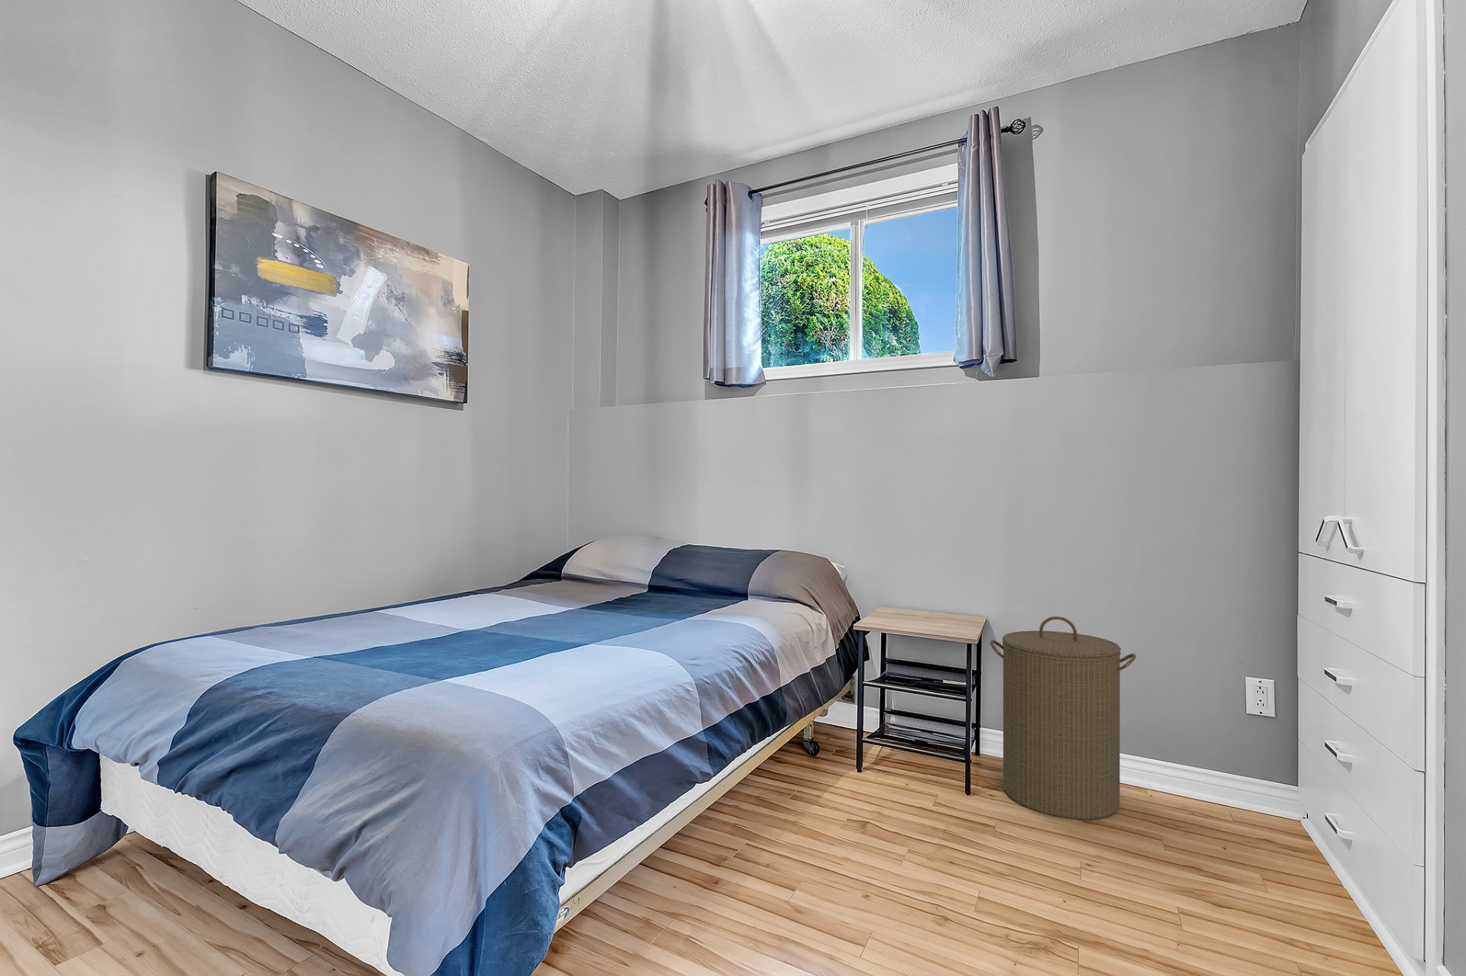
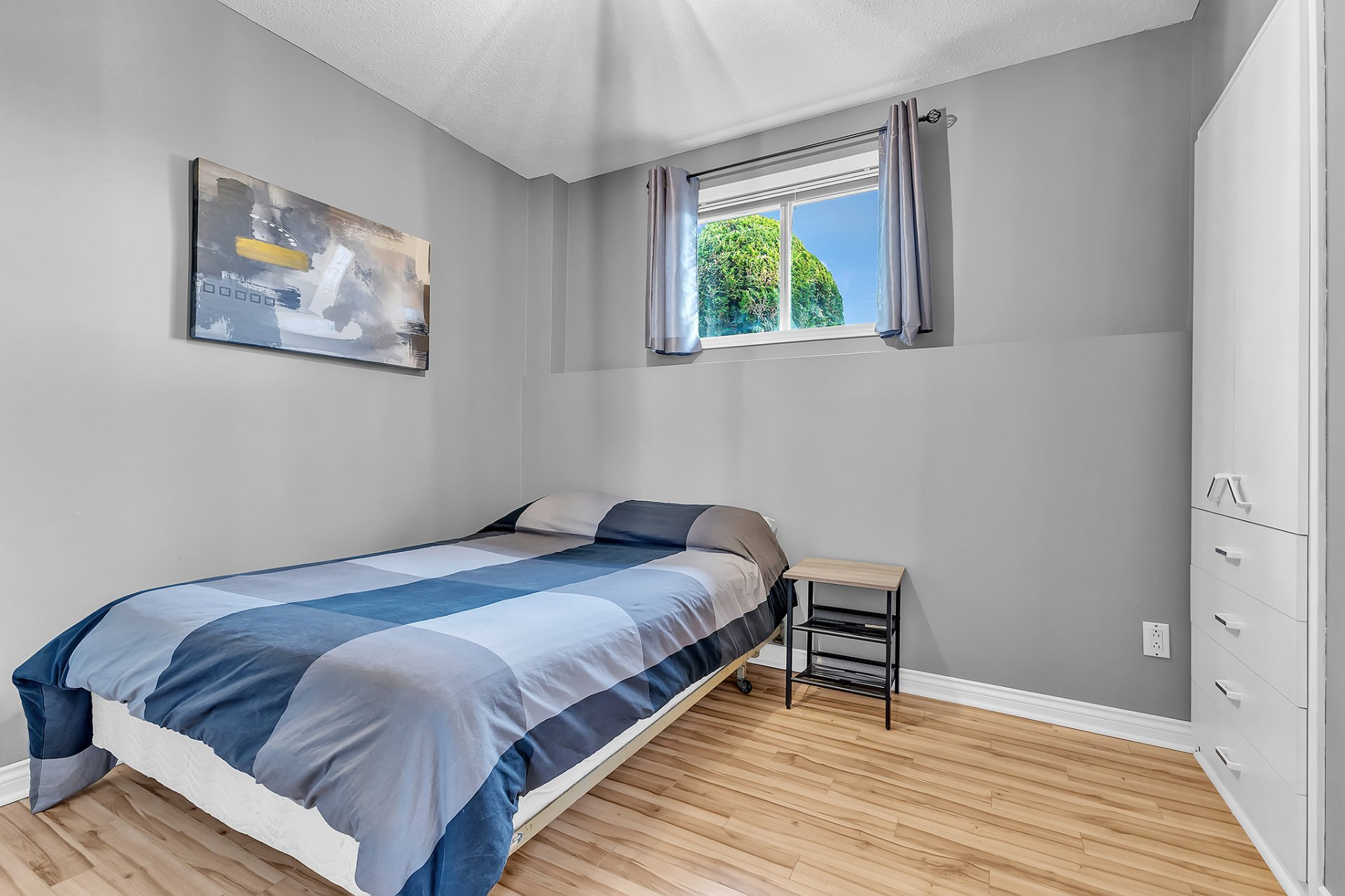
- laundry hamper (1059, 706)
